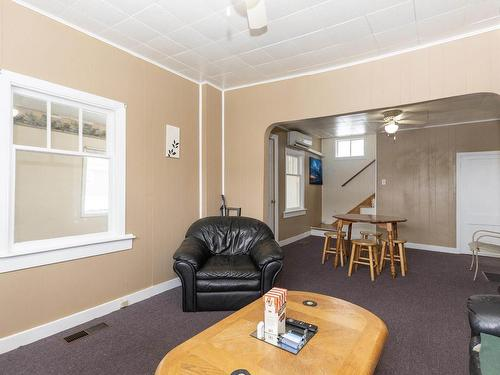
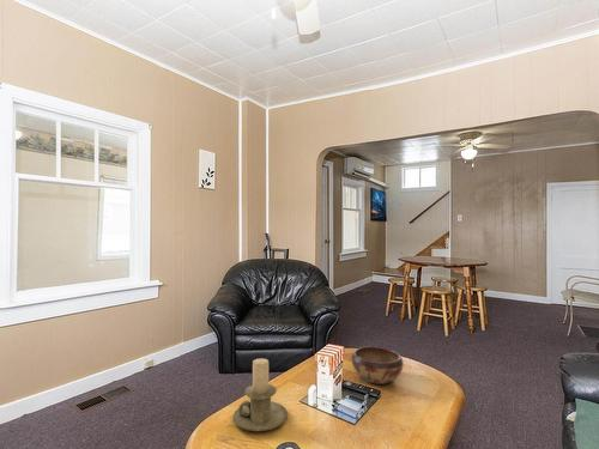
+ candle holder (260, 389)
+ decorative bowl (376, 365)
